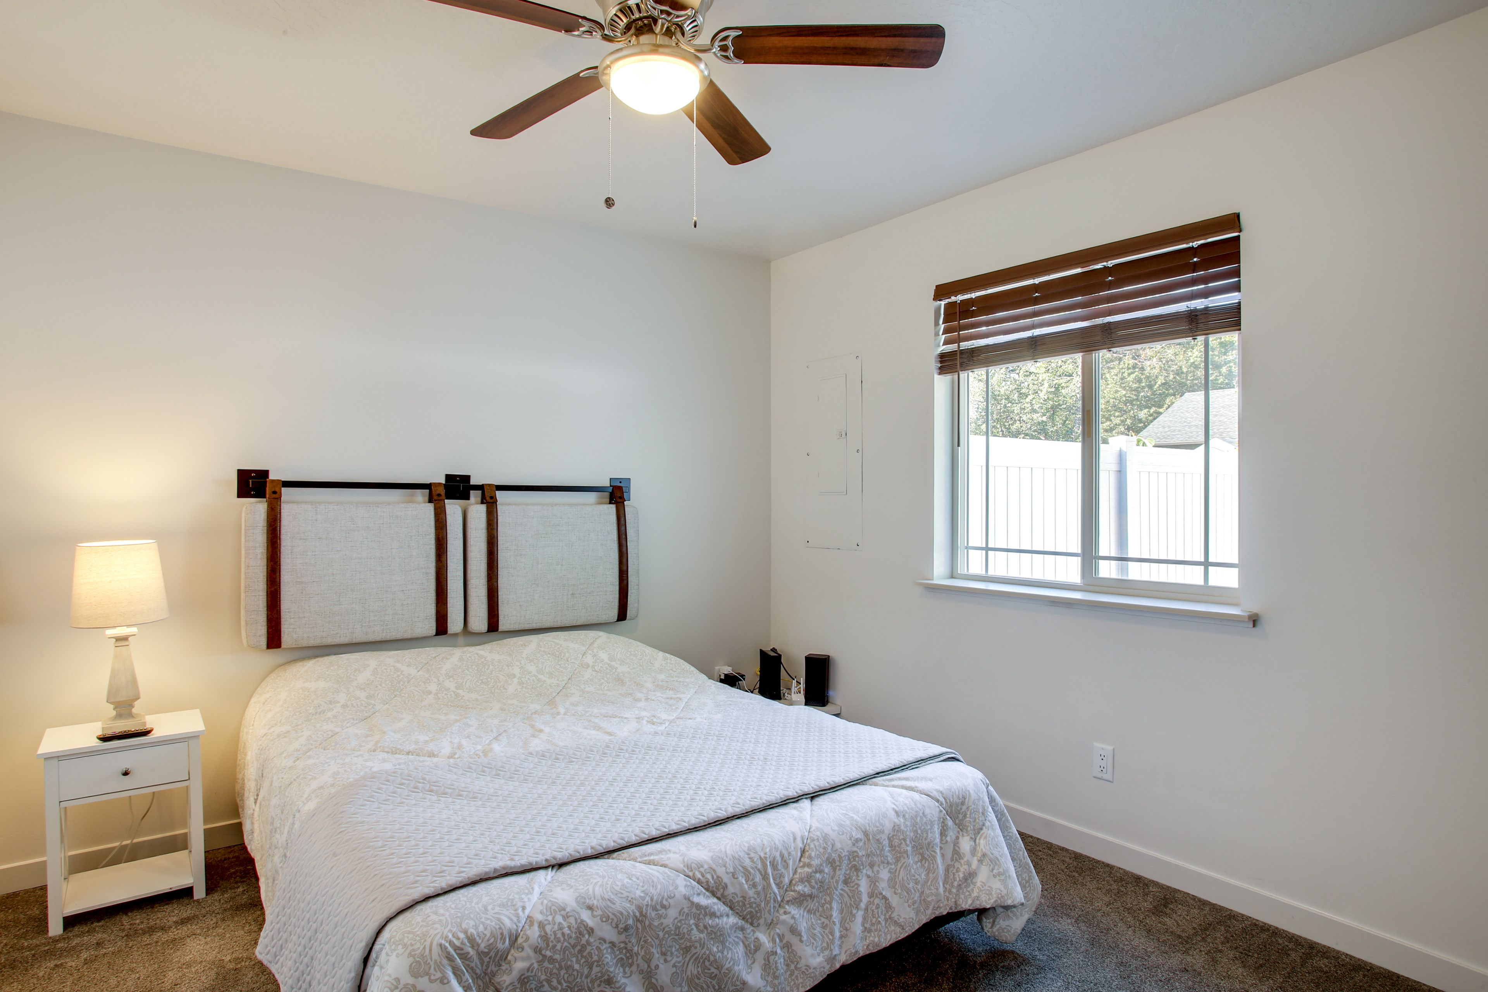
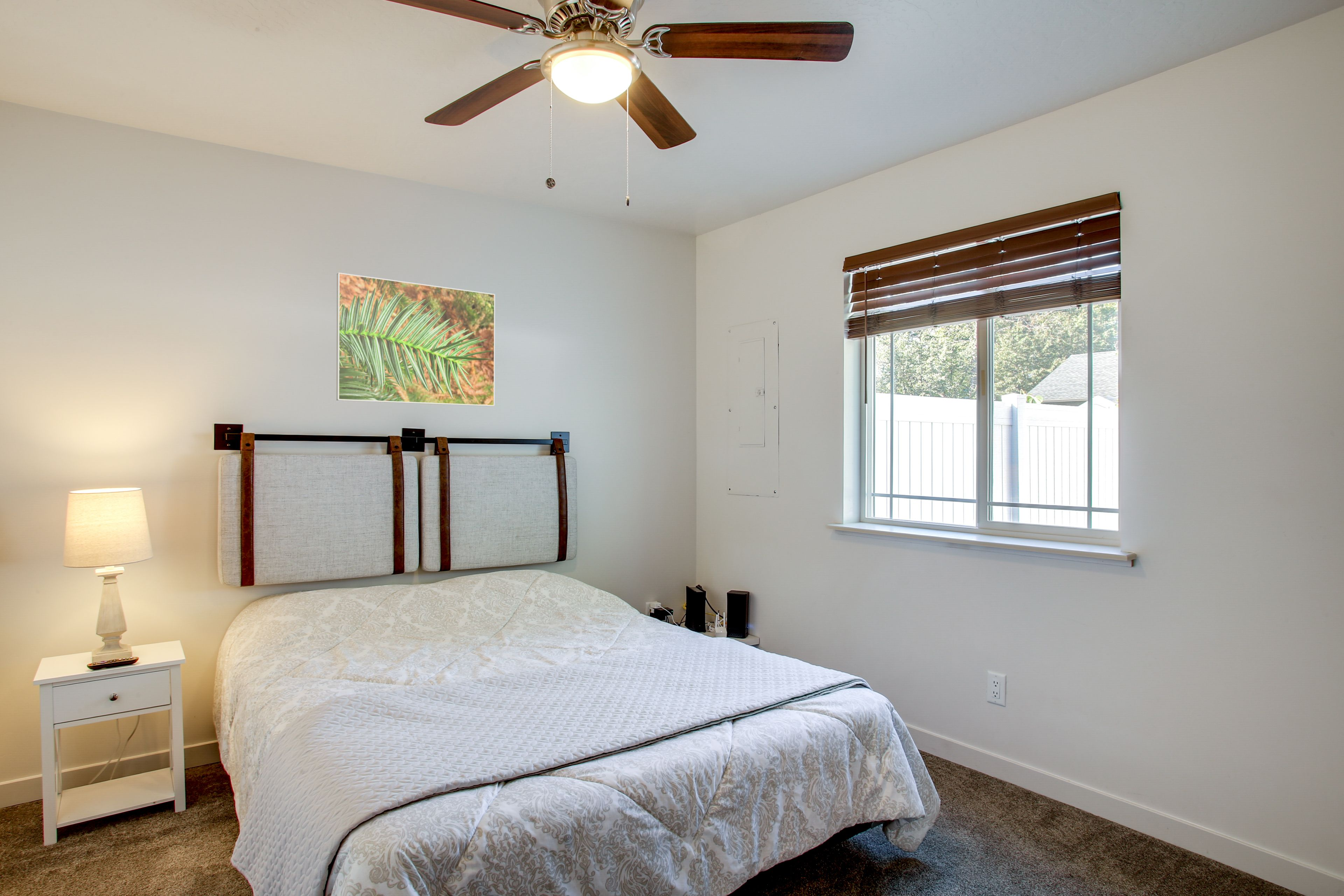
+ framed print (420, 344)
